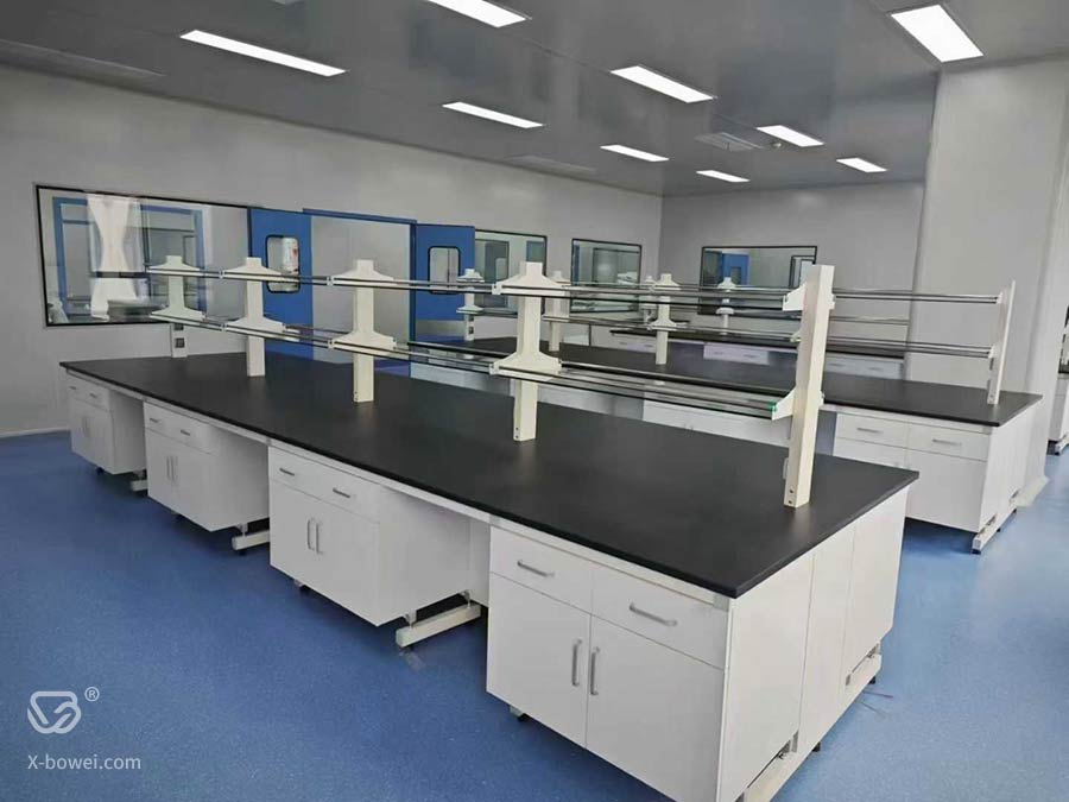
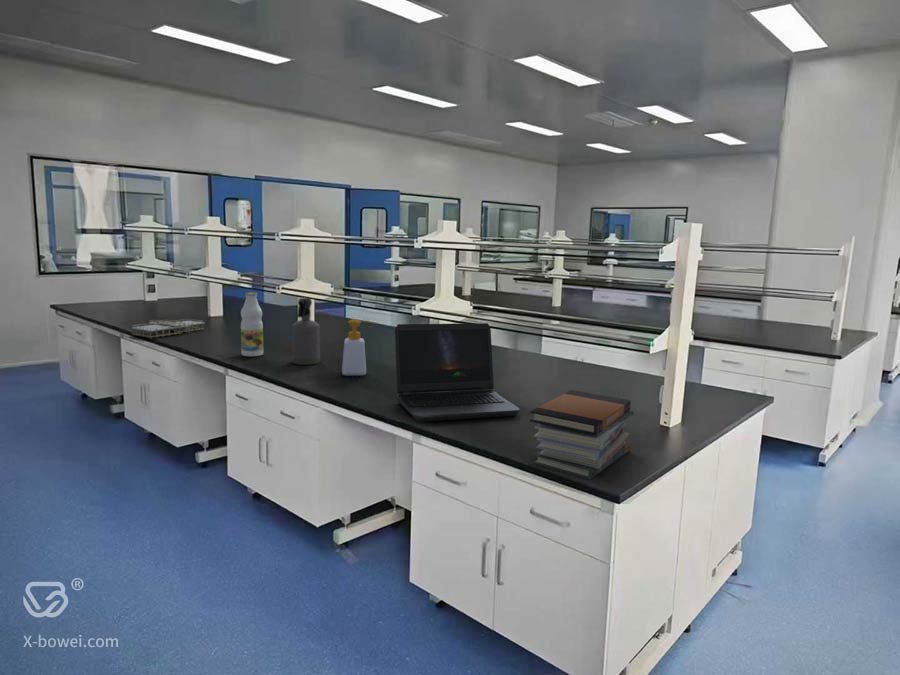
+ soap bottle (359, 346)
+ book stack (582, 431)
+ bottle (251, 324)
+ laptop computer (455, 369)
+ document tray (166, 326)
+ spray bottle (305, 330)
